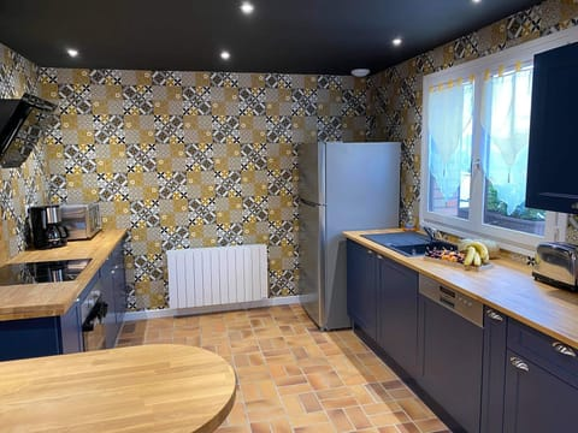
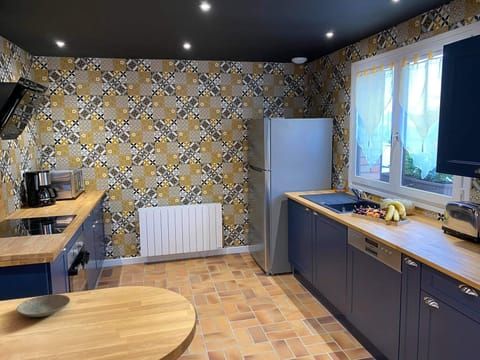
+ plate (44, 307)
